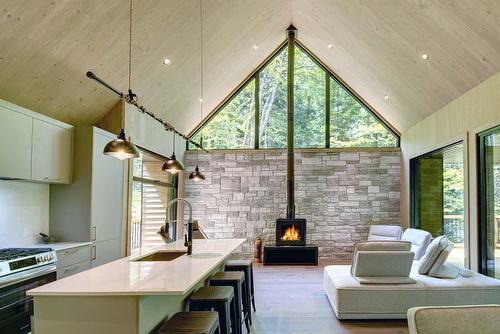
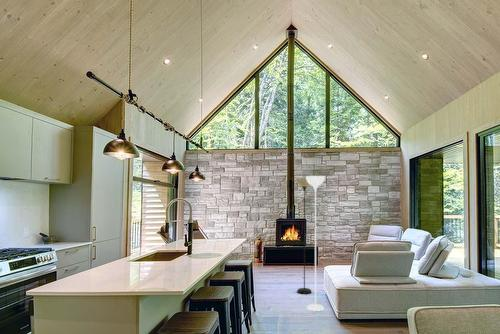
+ floor lamp (304, 238)
